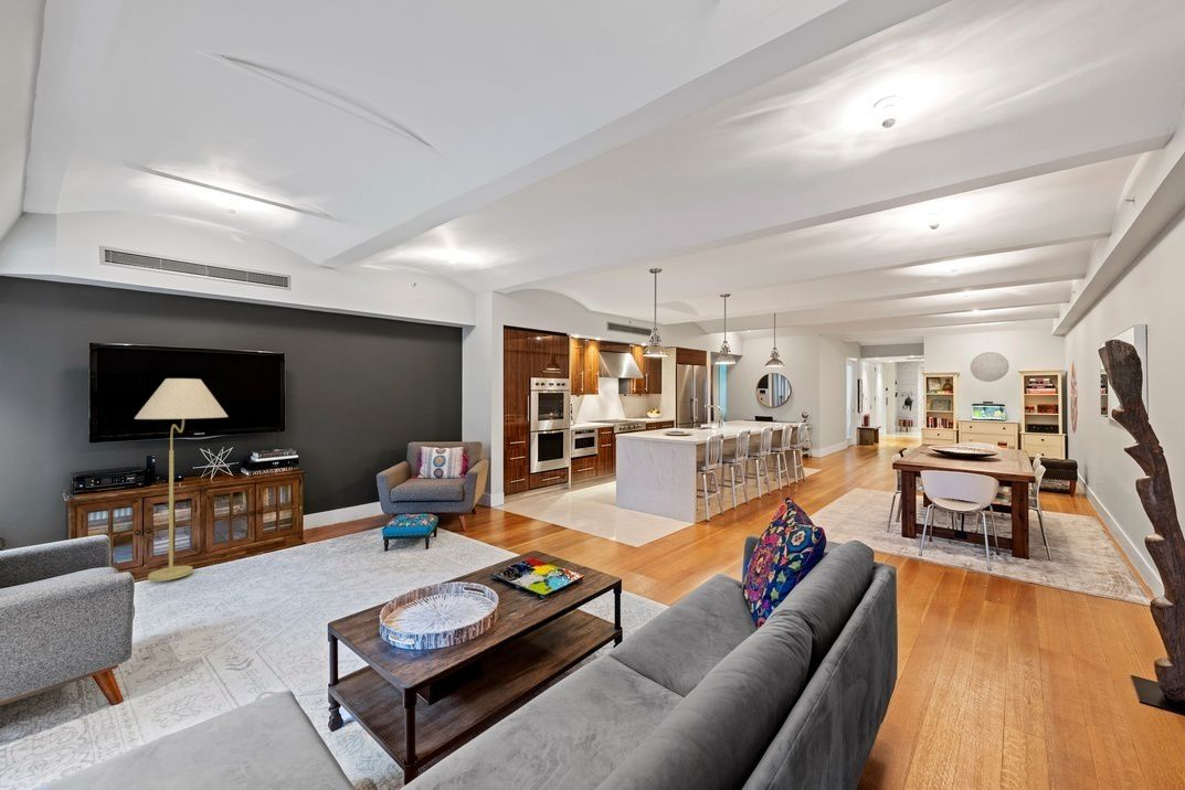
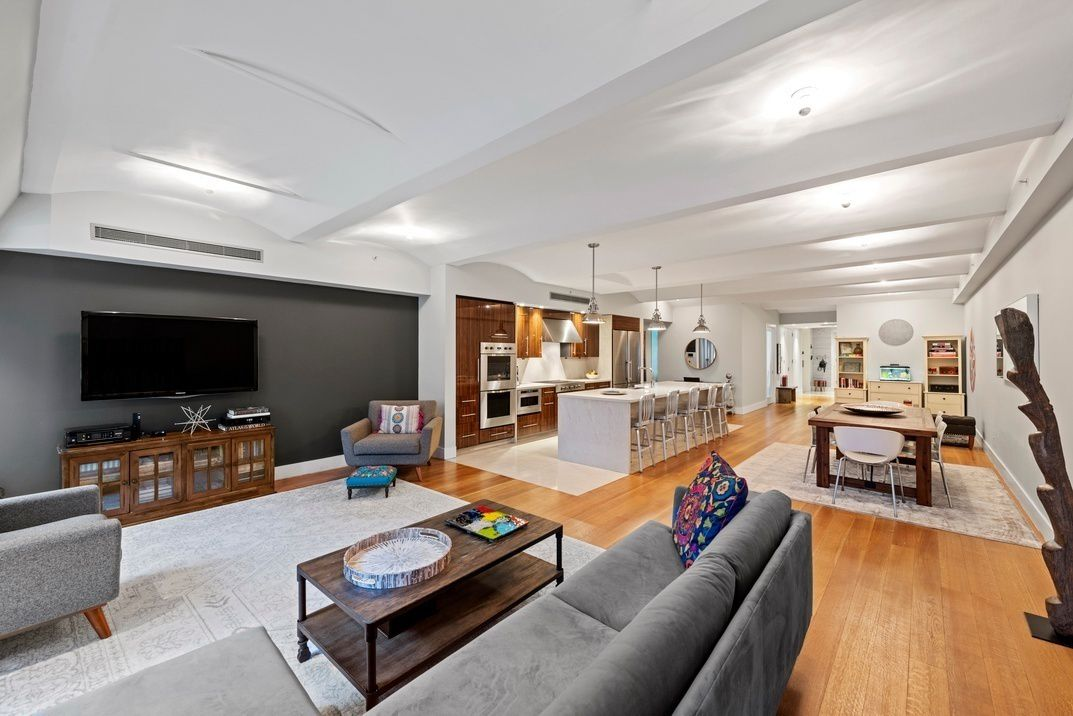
- floor lamp (172, 482)
